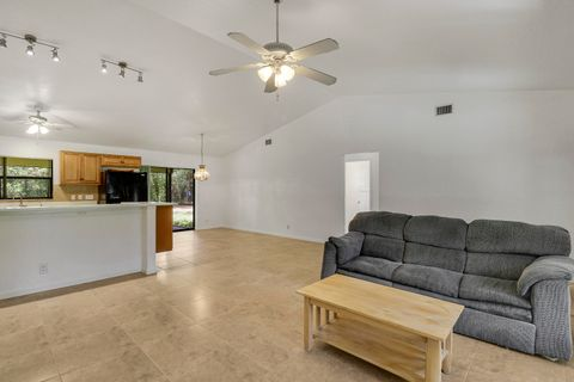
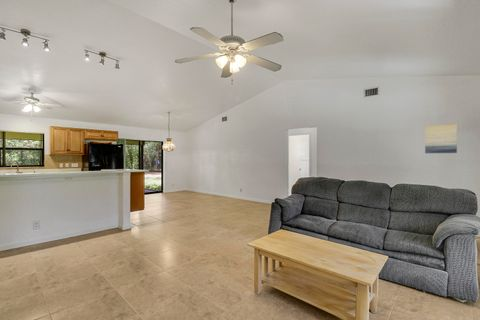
+ wall art (440, 139)
